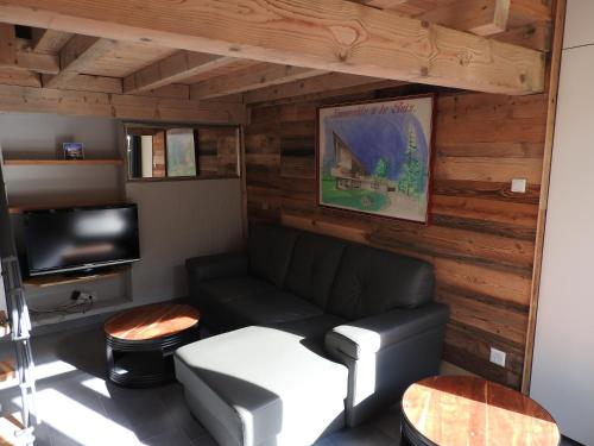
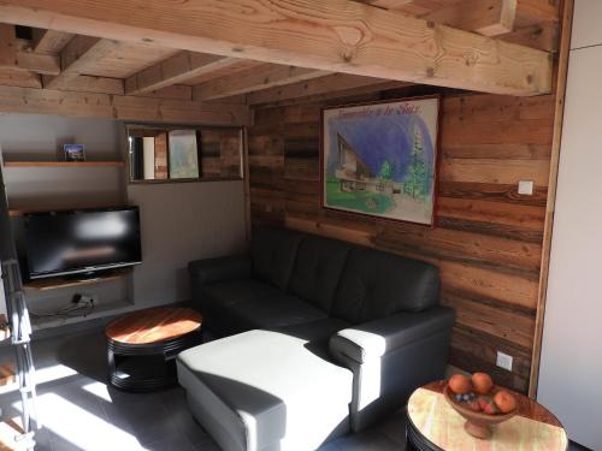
+ fruit bowl (479, 408)
